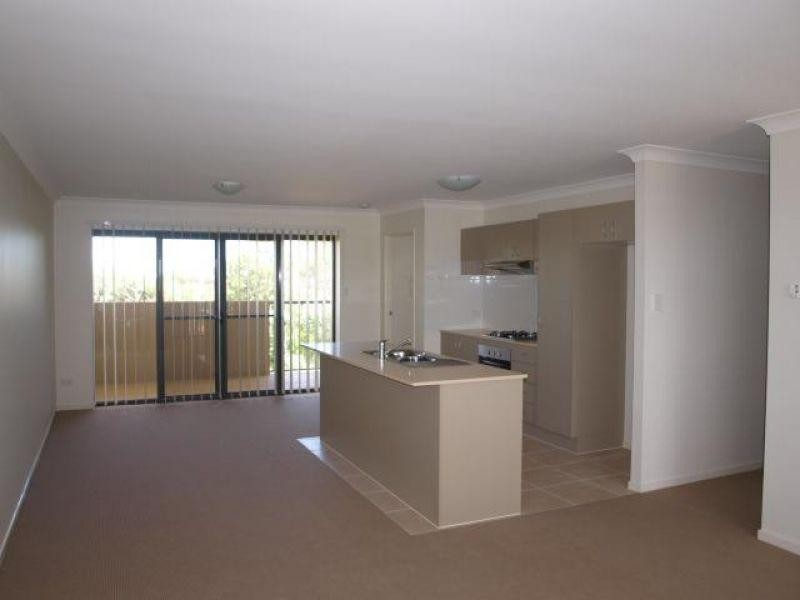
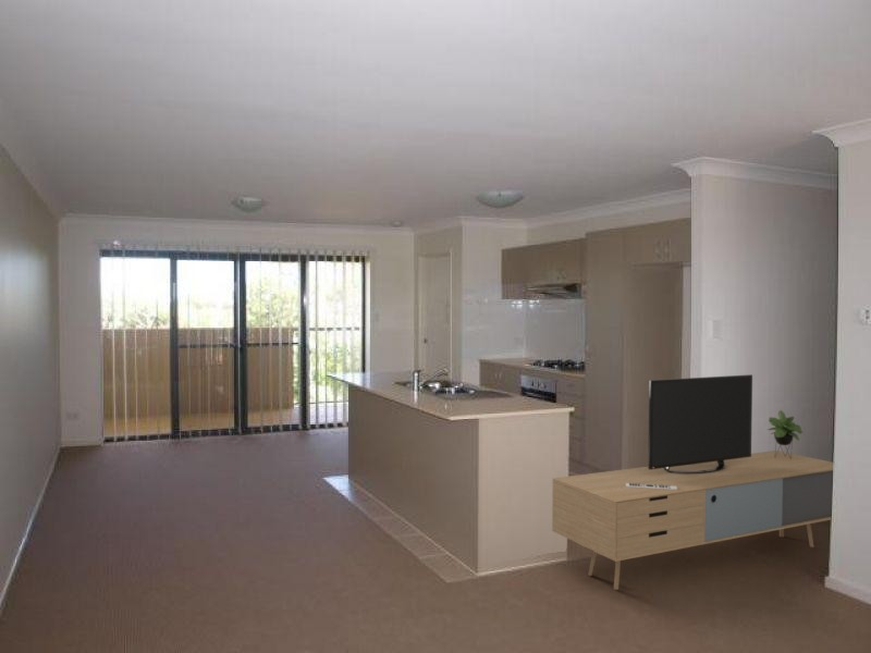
+ media console (706, 468)
